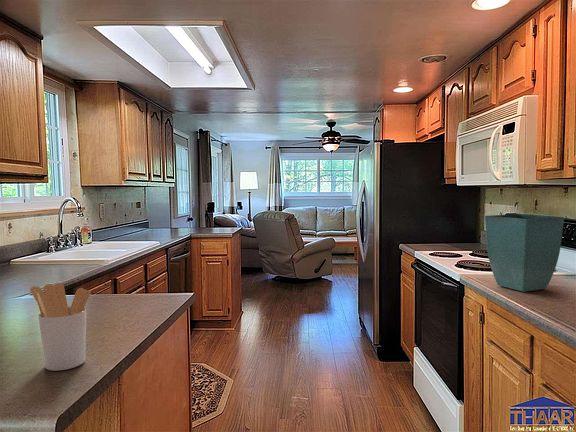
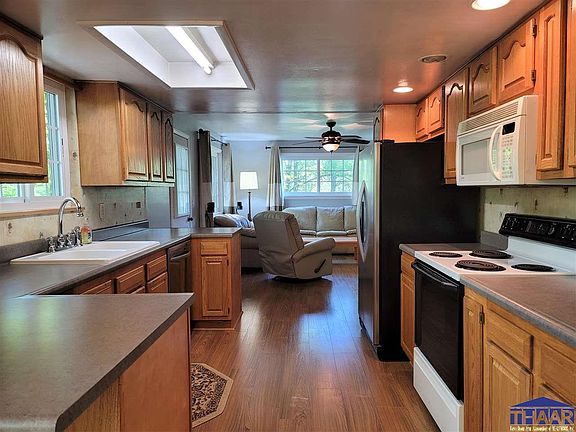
- flower pot (522, 251)
- utensil holder (58, 322)
